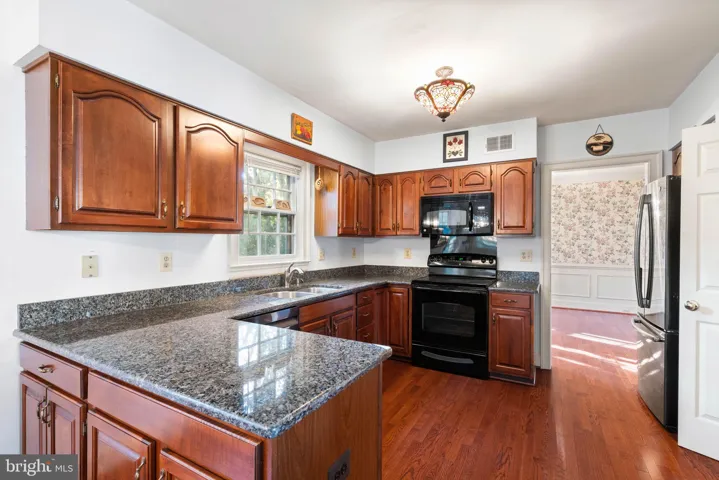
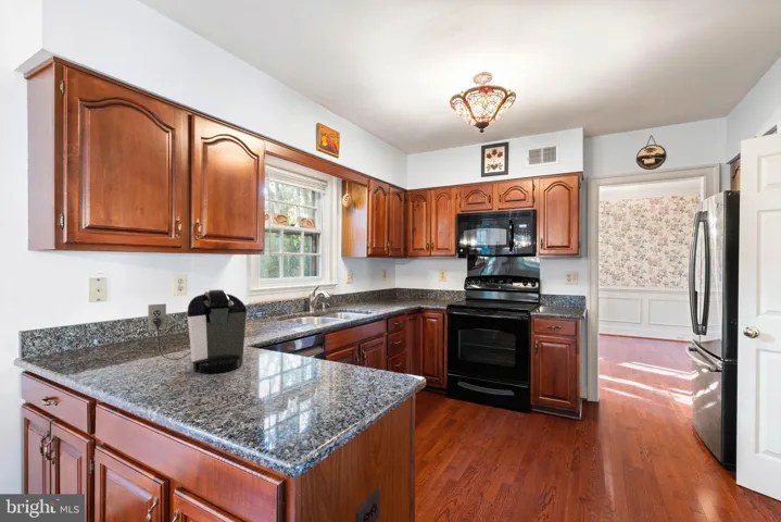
+ coffee maker (200, 328)
